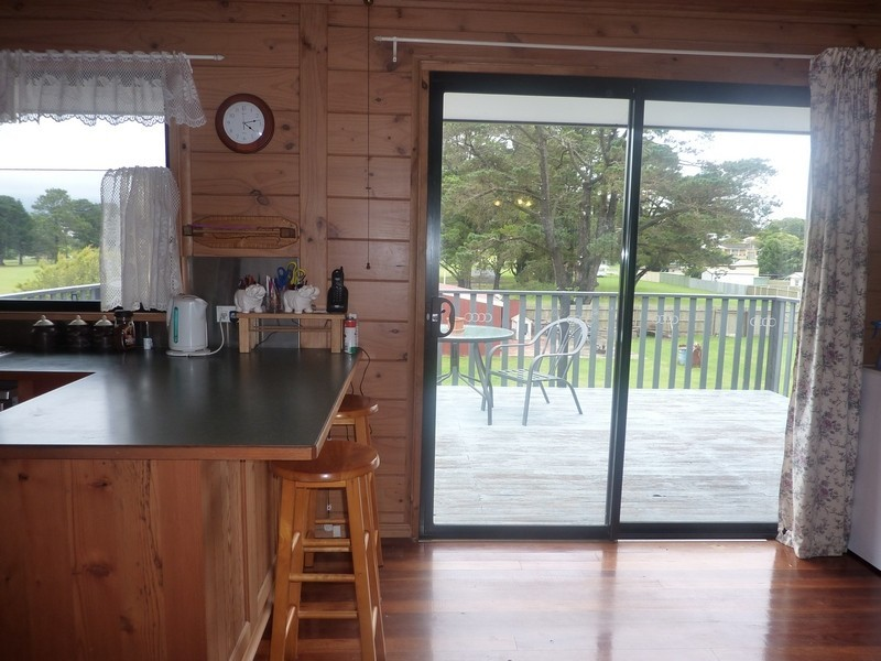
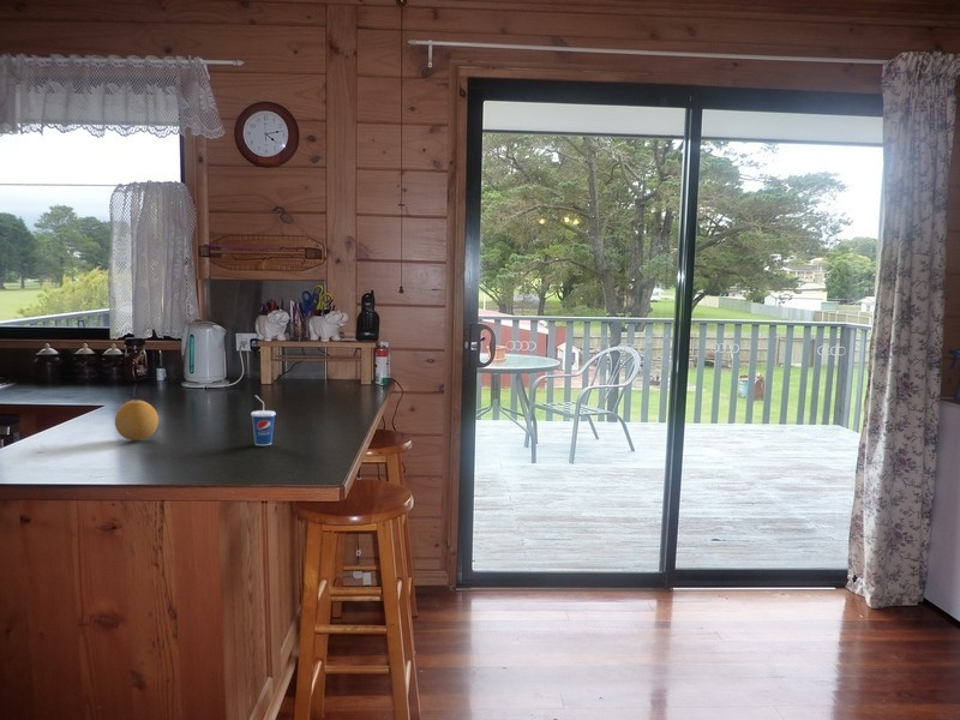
+ fruit (137, 420)
+ cup (263, 419)
